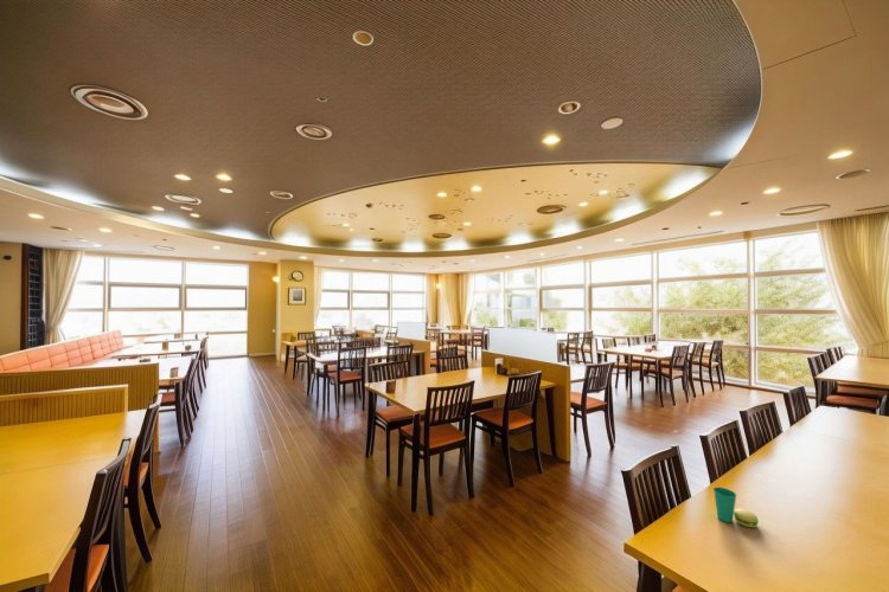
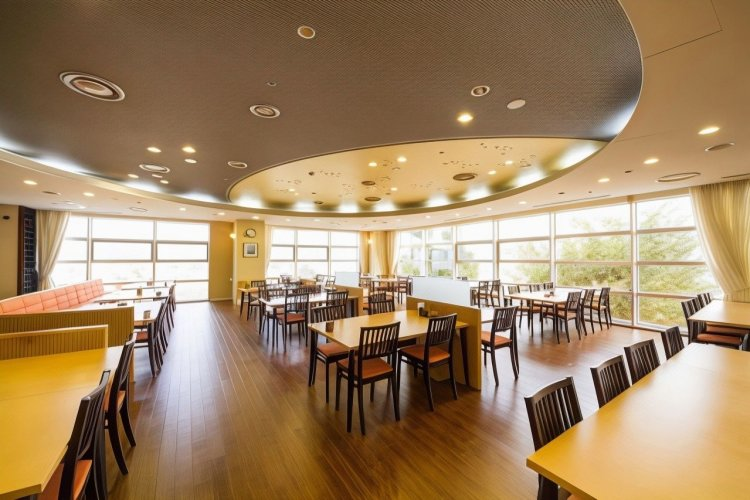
- cup (734, 507)
